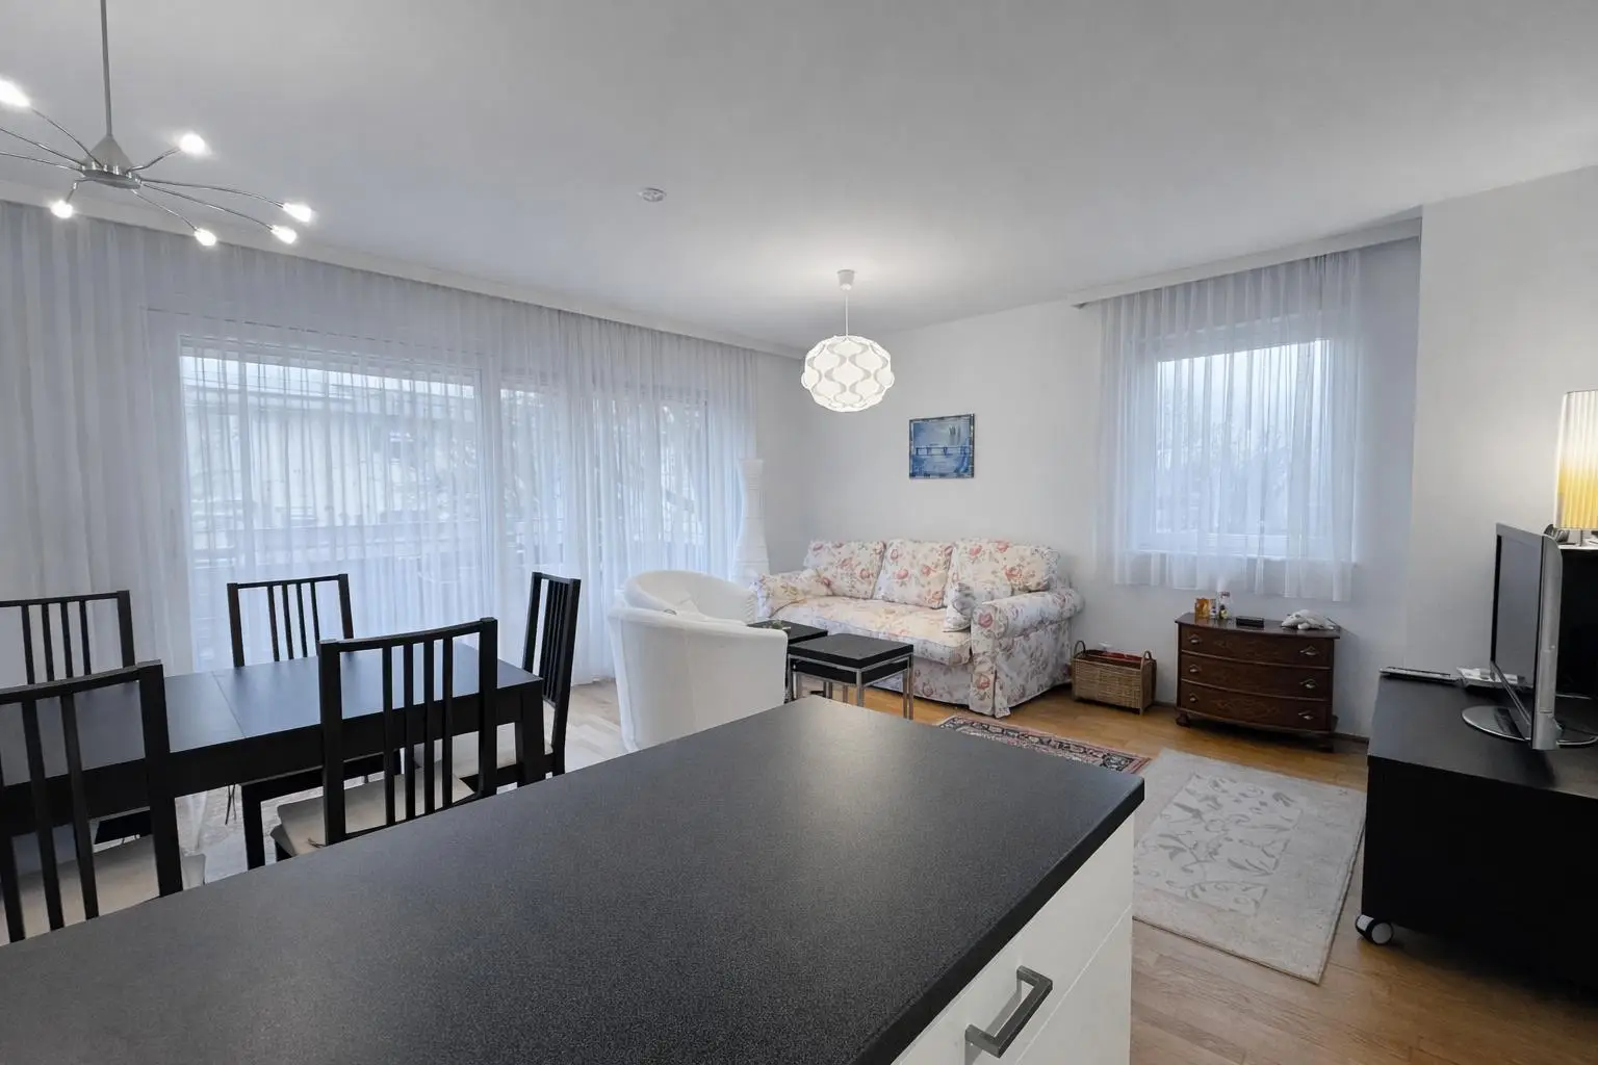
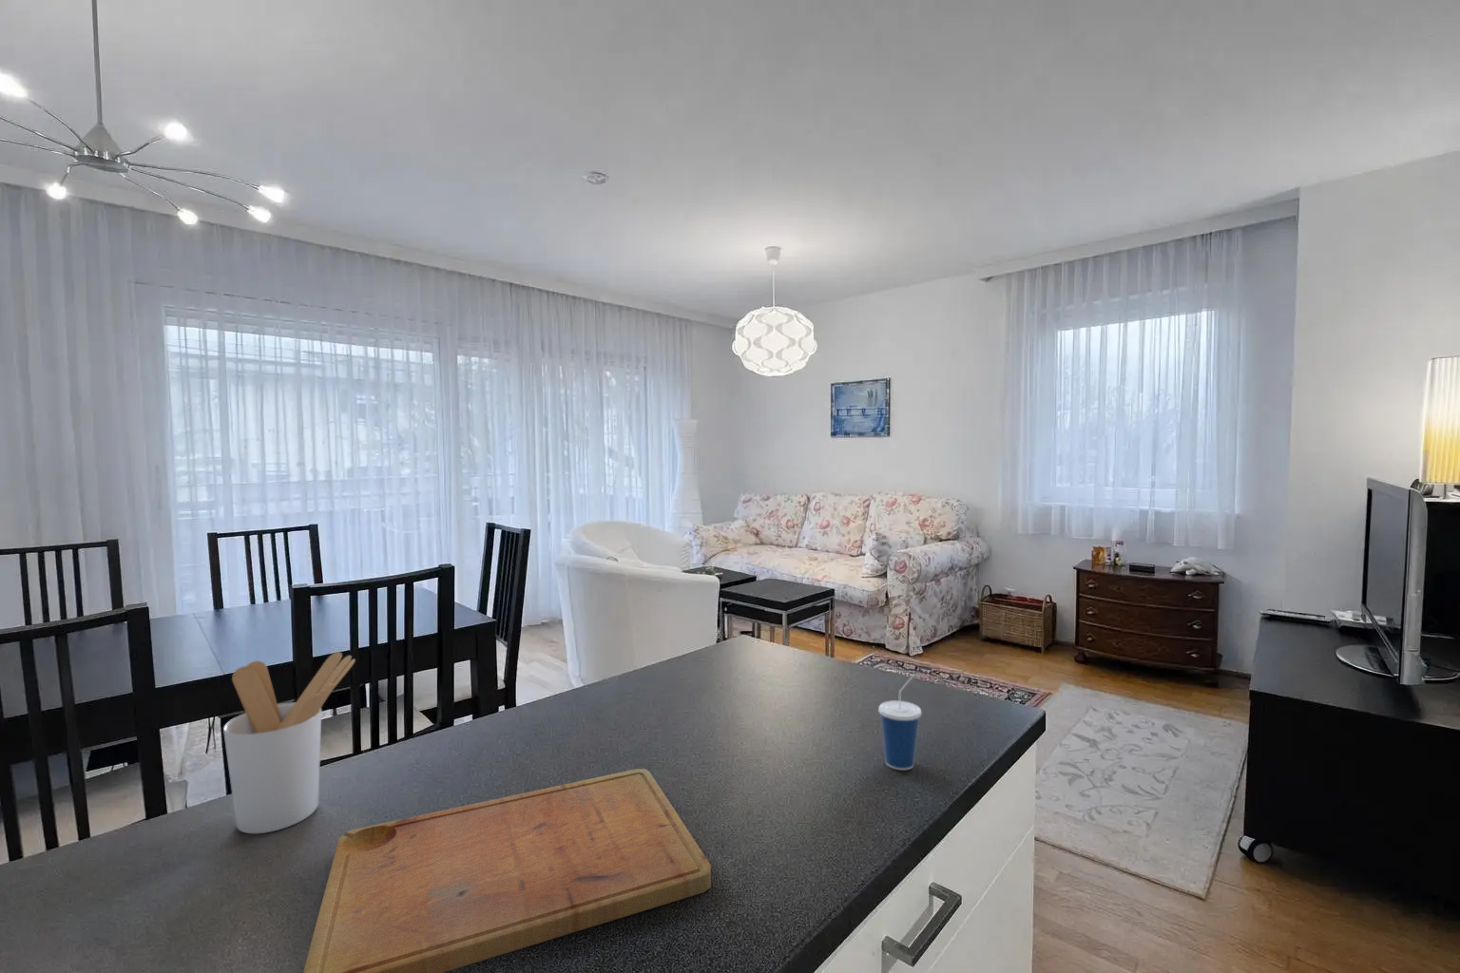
+ cup (899, 720)
+ cutting board (518, 858)
+ utensil holder (298, 734)
